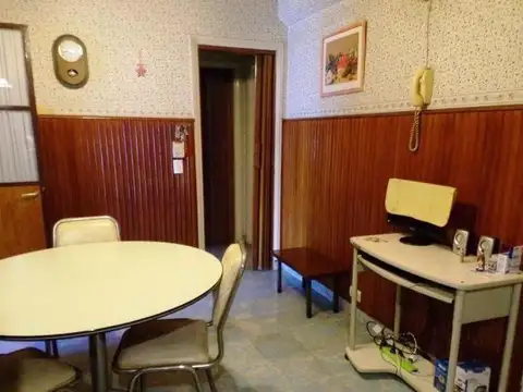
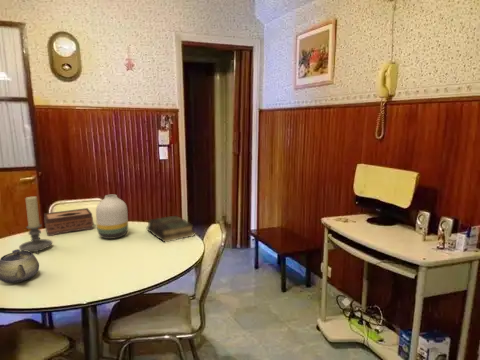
+ book (170, 227)
+ vase (112, 216)
+ teapot (17, 264)
+ candle holder (33, 223)
+ tissue box (68, 221)
